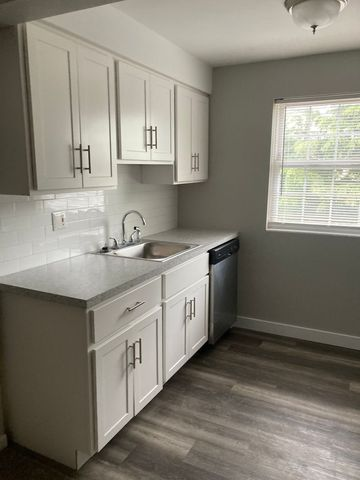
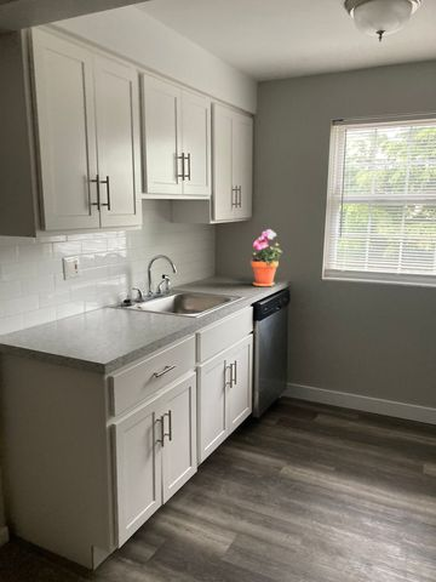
+ potted plant (264, 257)
